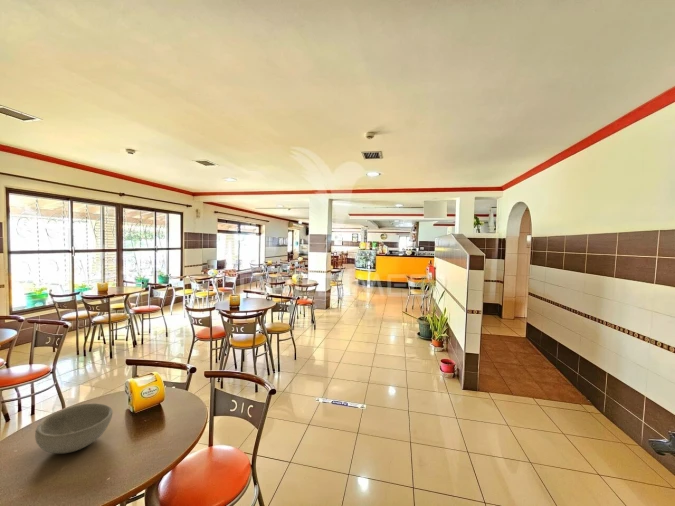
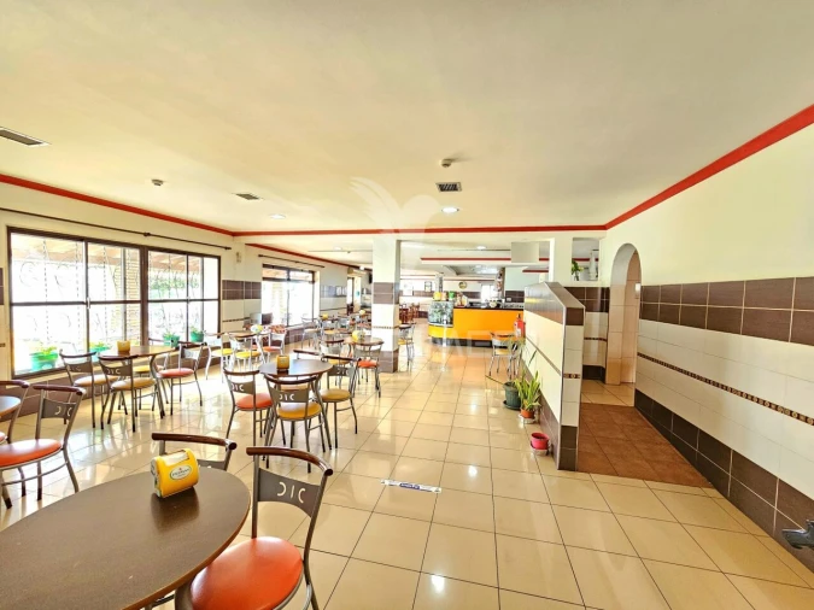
- bowl (76, 430)
